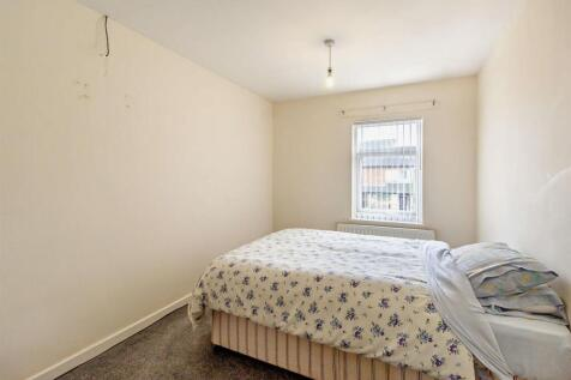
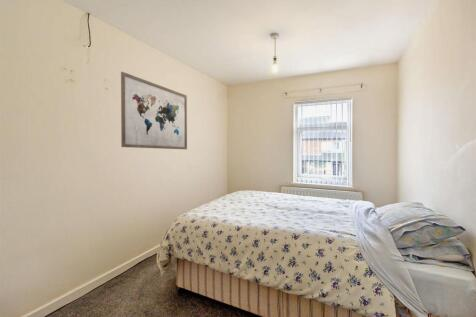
+ wall art (159, 117)
